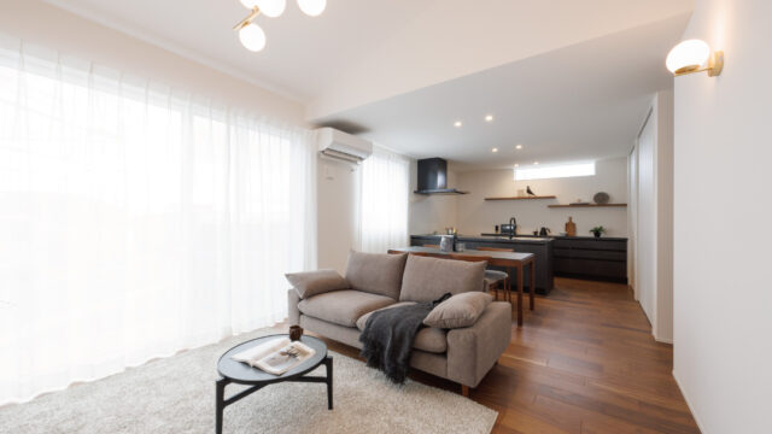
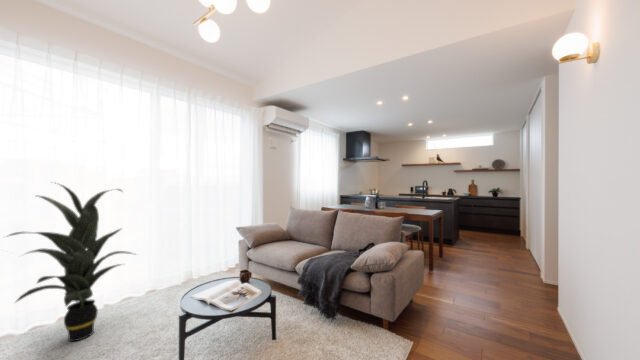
+ indoor plant (73, 259)
